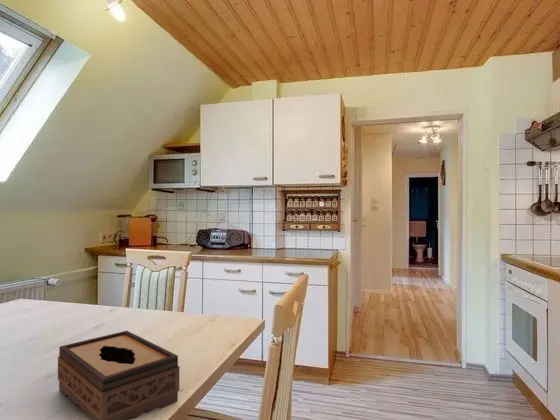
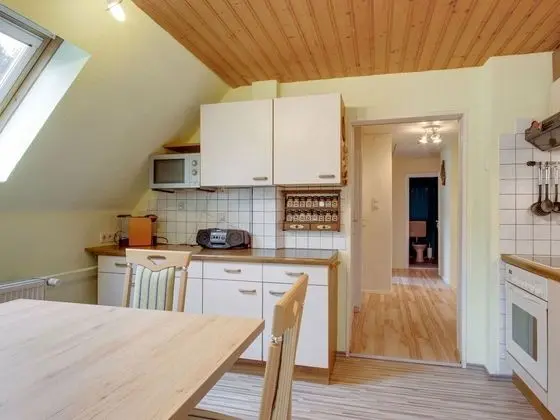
- tissue box (116, 373)
